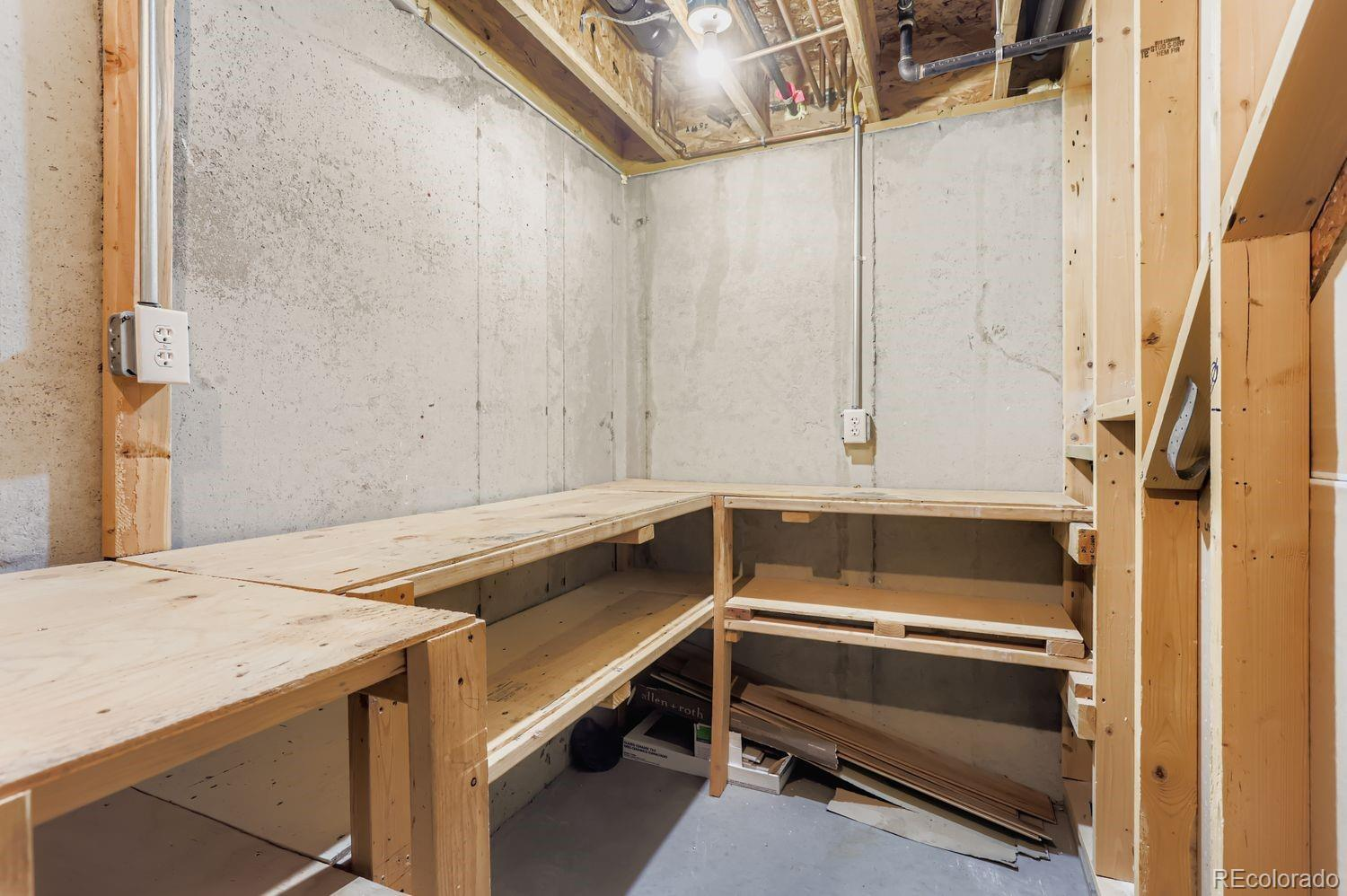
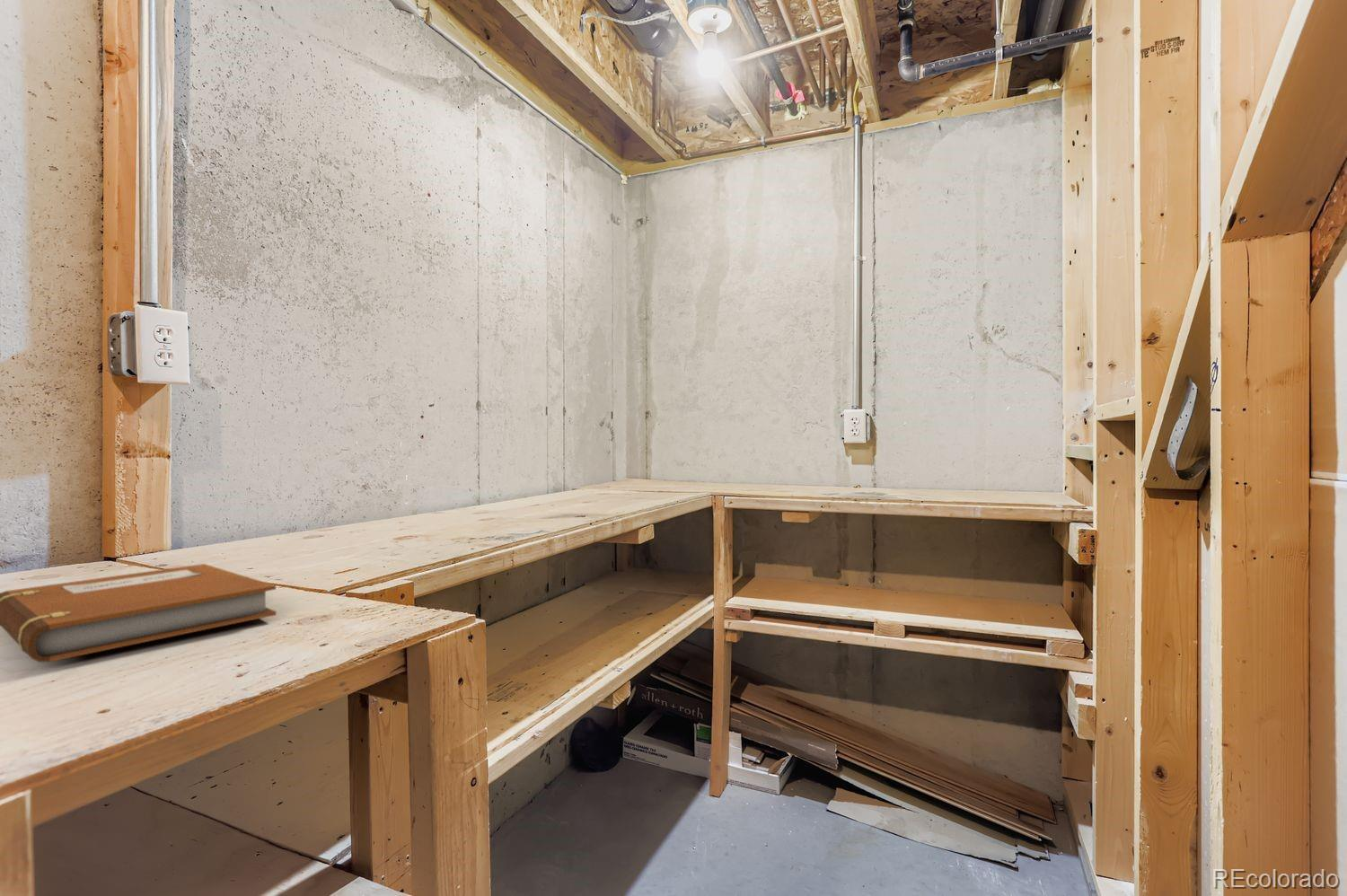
+ notebook (133, 603)
